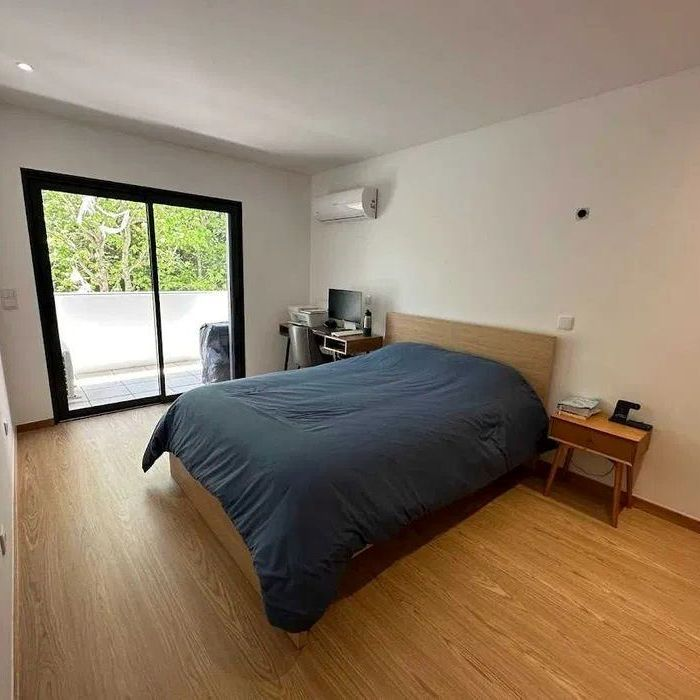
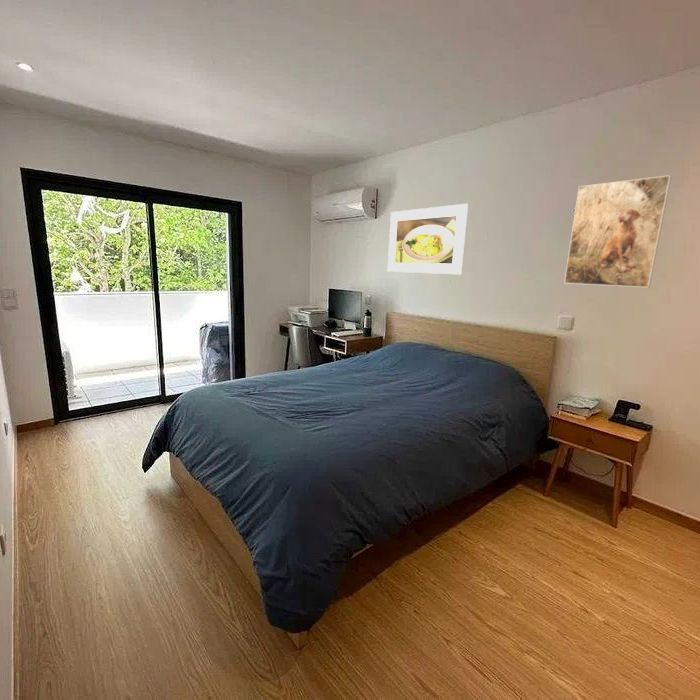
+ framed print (612, 234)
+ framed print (423, 241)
